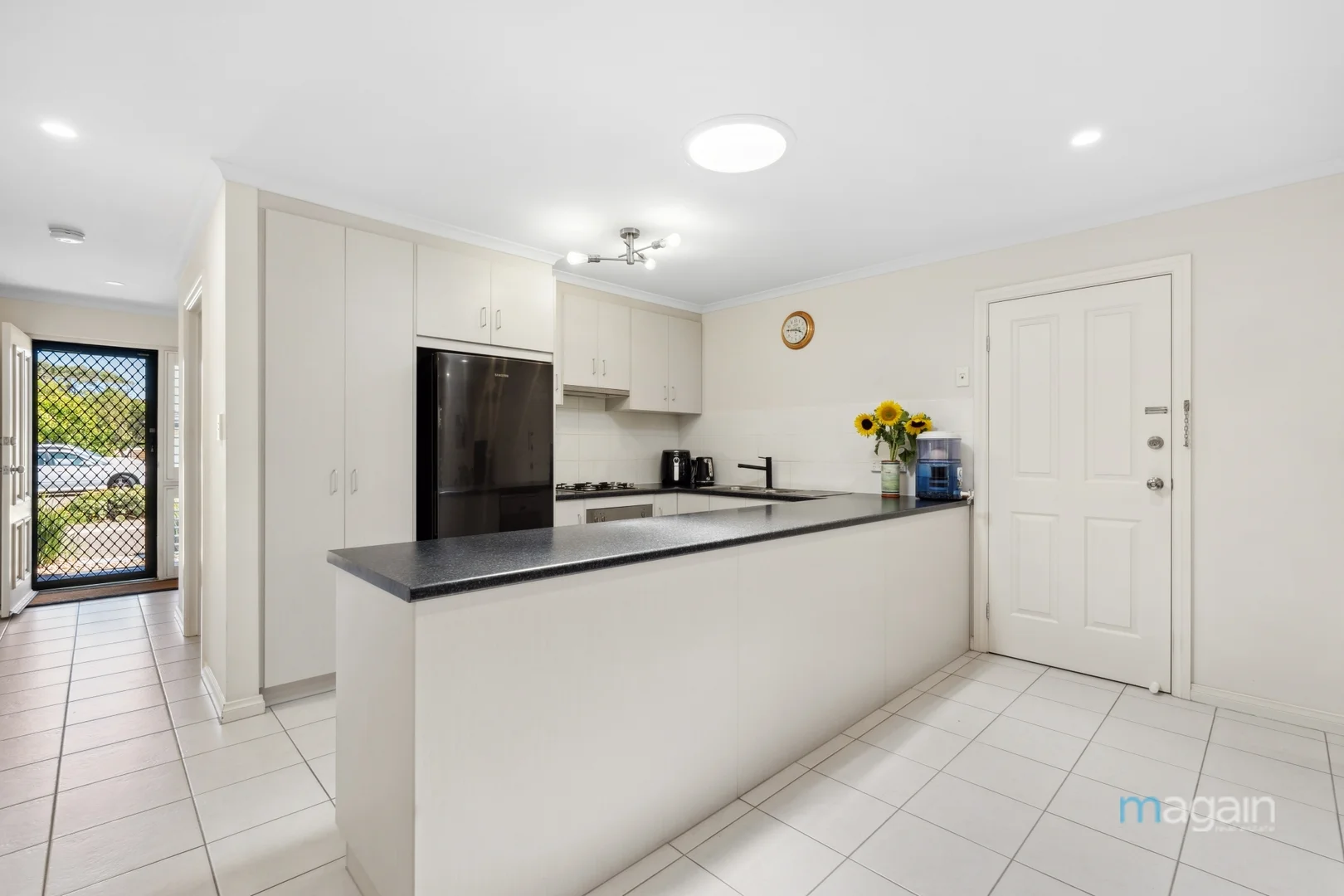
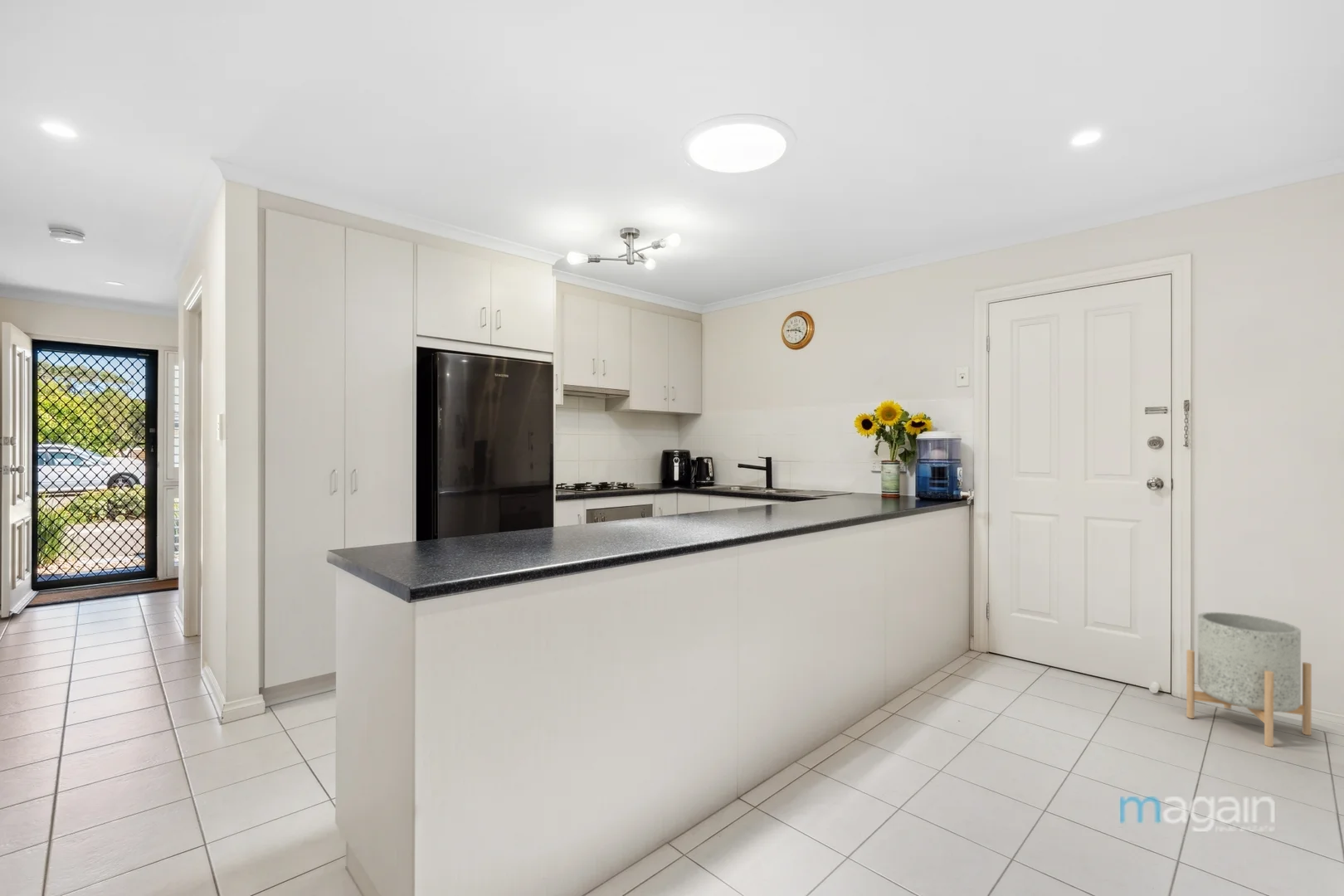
+ planter (1247, 674)
